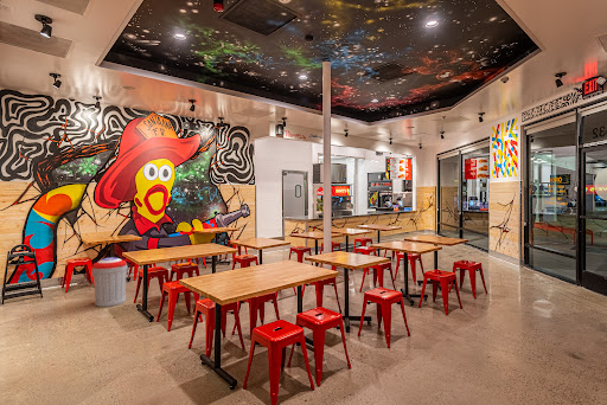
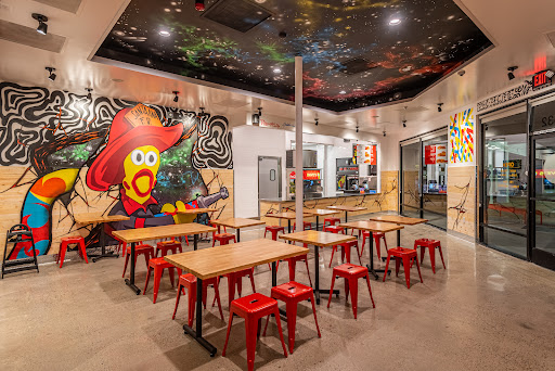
- trash can (110, 279)
